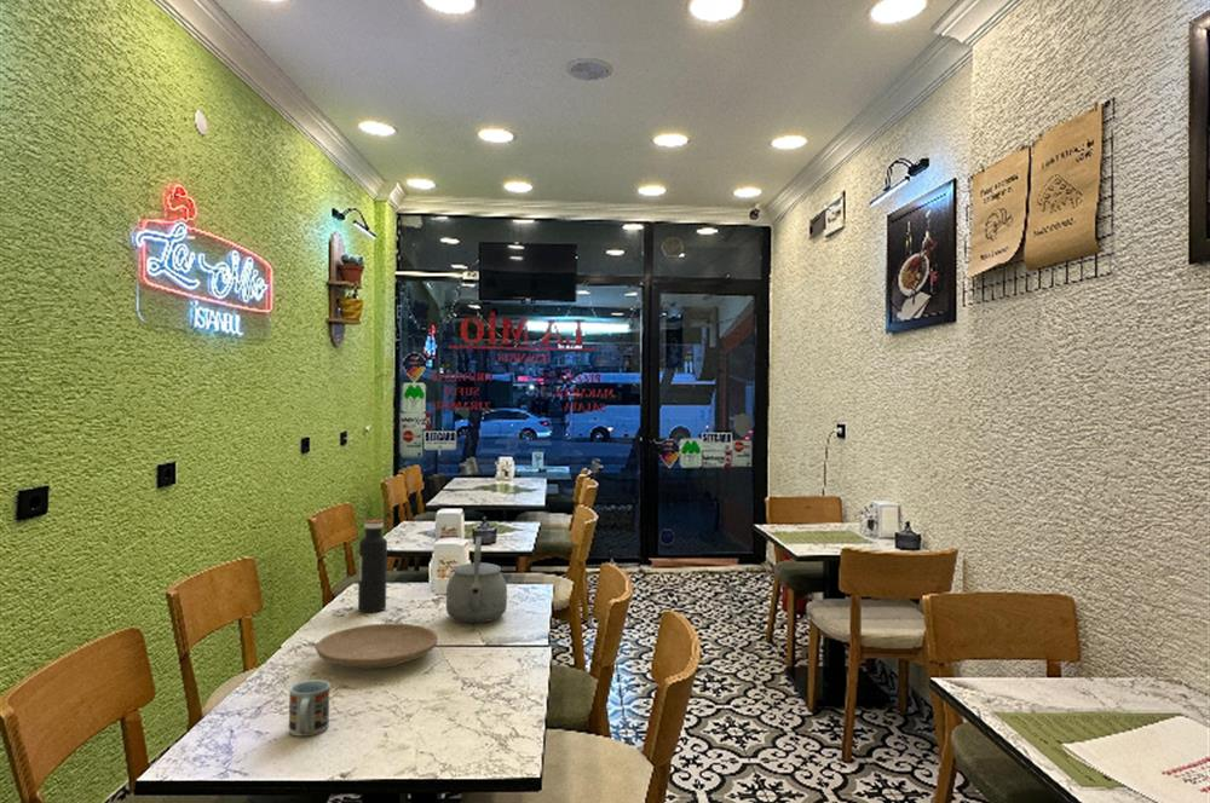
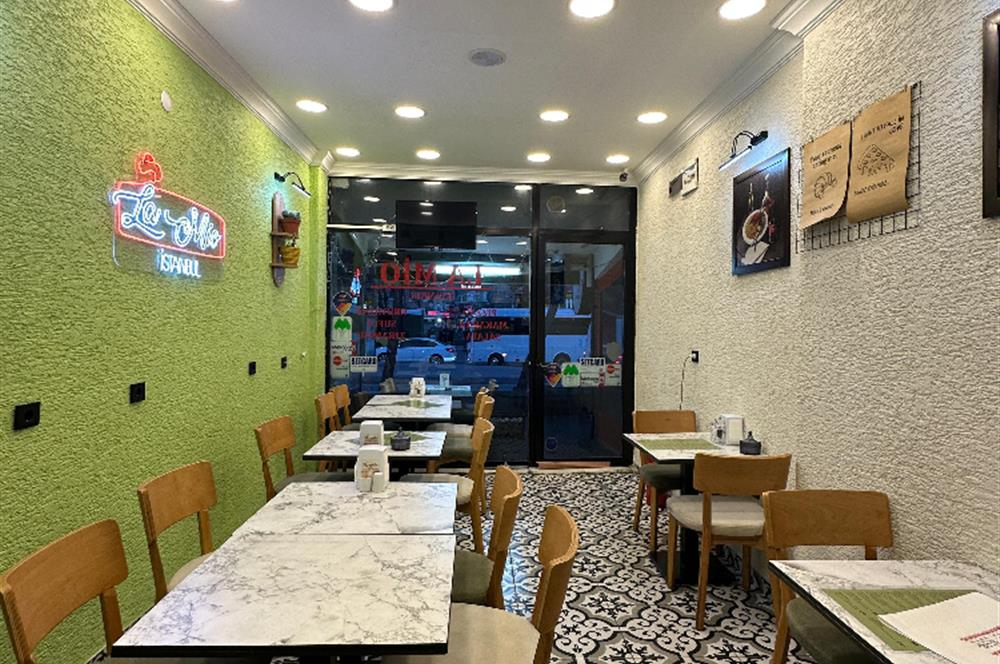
- plate (378, 649)
- water bottle (373, 565)
- tea kettle (477, 580)
- cup (307, 710)
